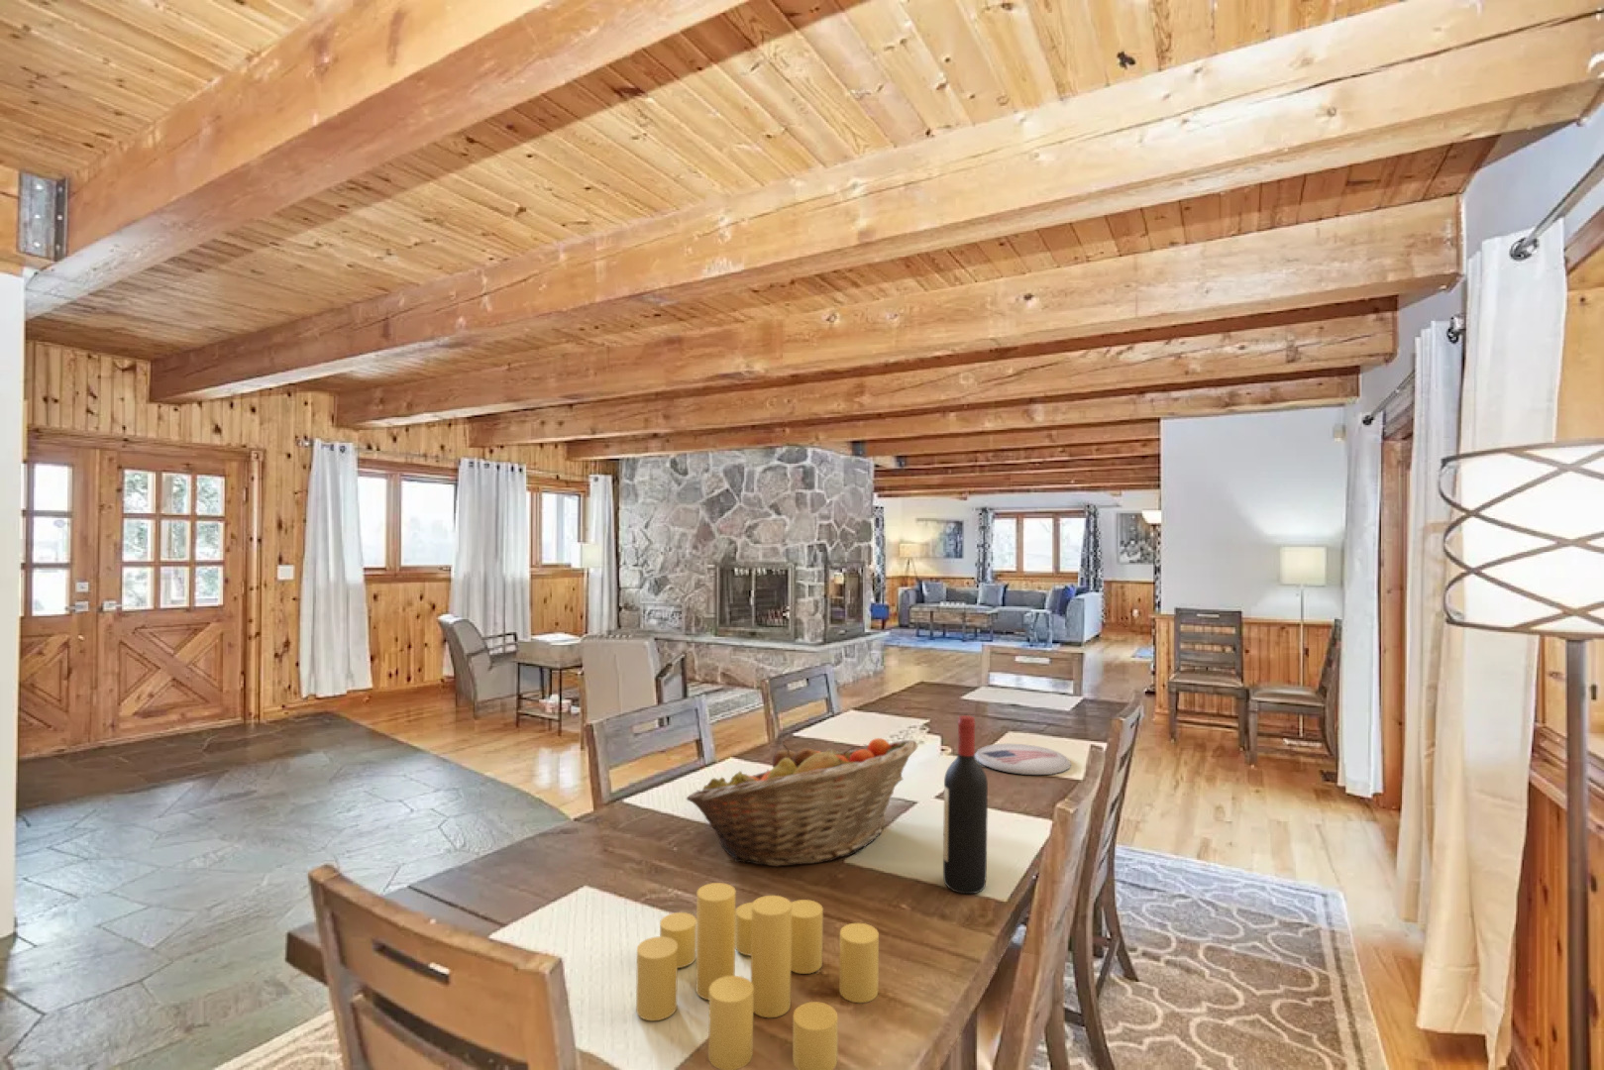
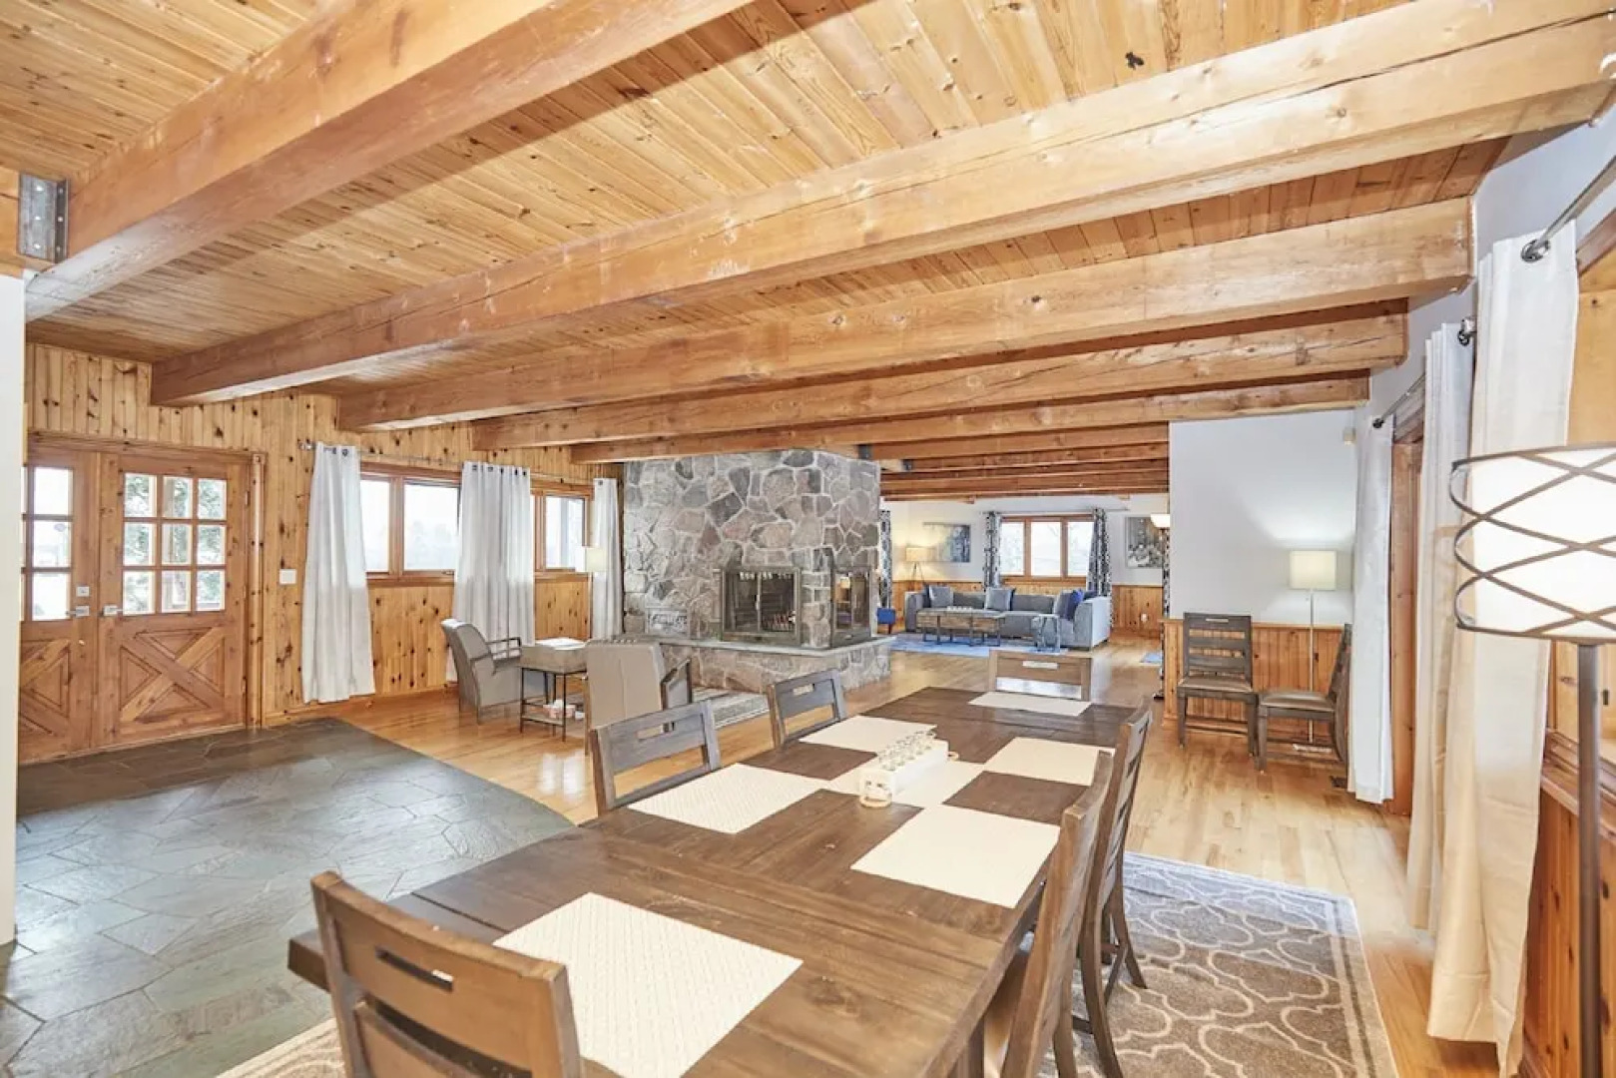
- fruit basket (807, 788)
- candle (746, 945)
- wine bottle (965, 800)
- plate (1021, 757)
